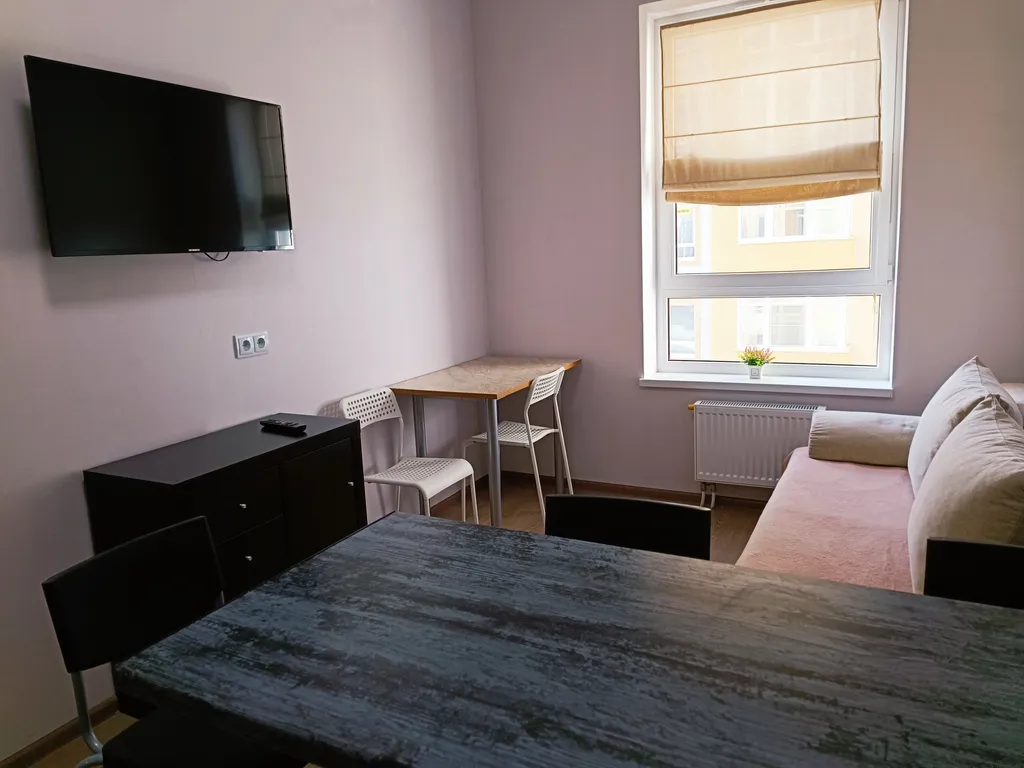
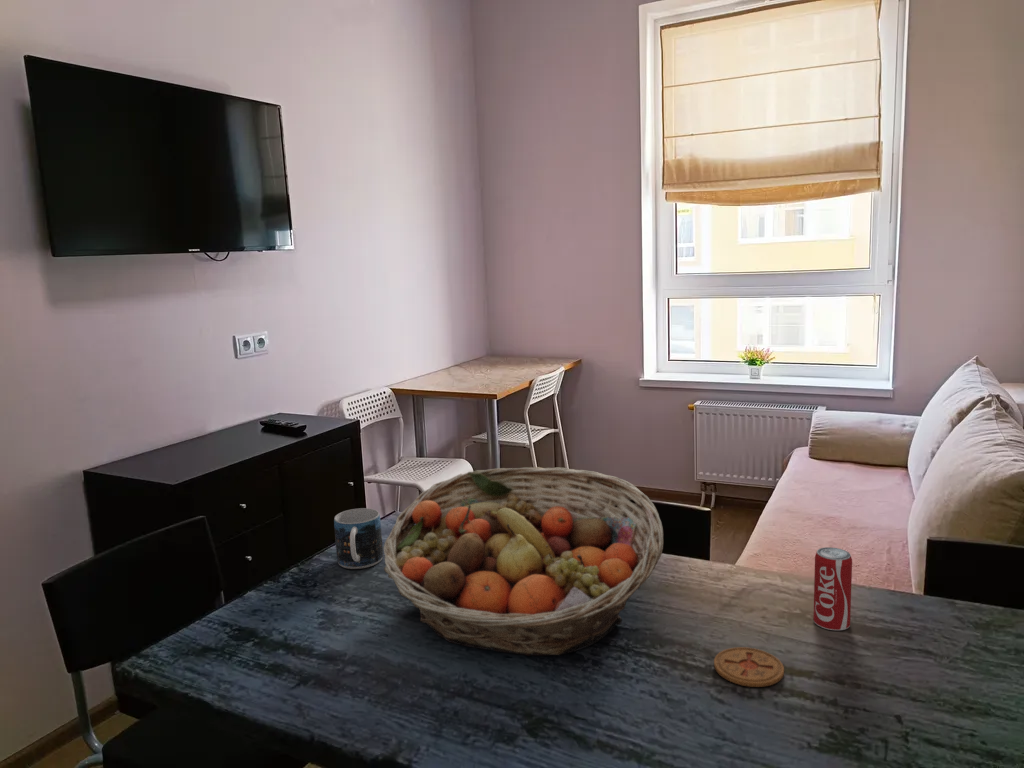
+ mug (357, 542)
+ coaster (748, 666)
+ beverage can (832, 587)
+ fruit basket (520, 553)
